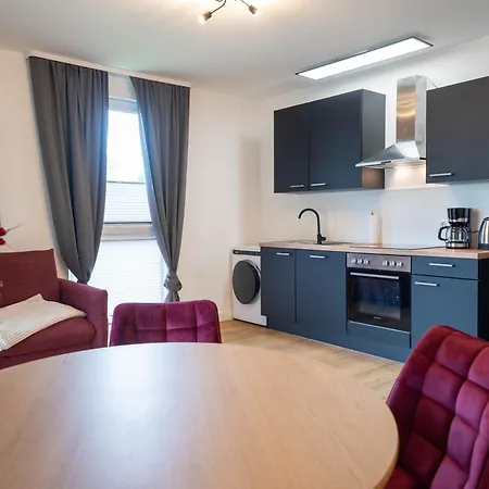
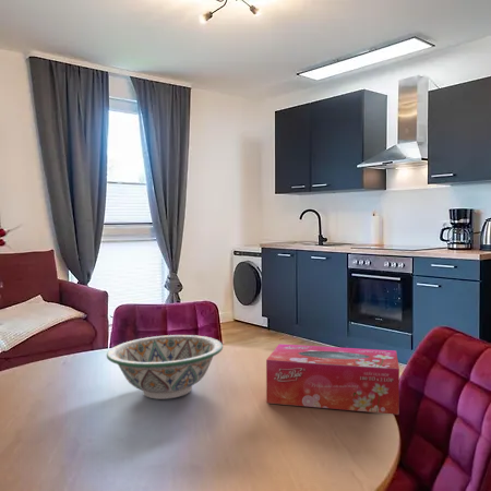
+ tissue box (333, 375)
+ decorative bowl (166, 368)
